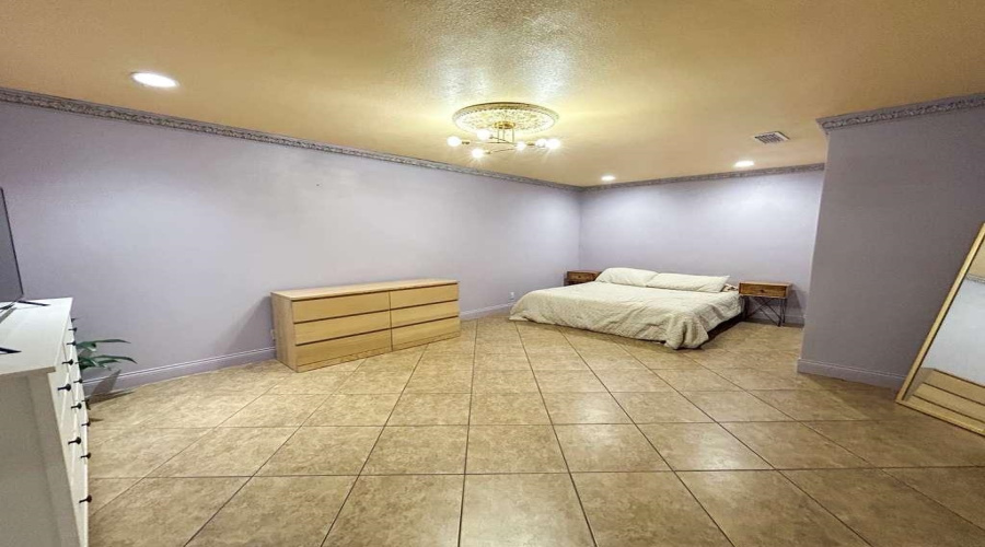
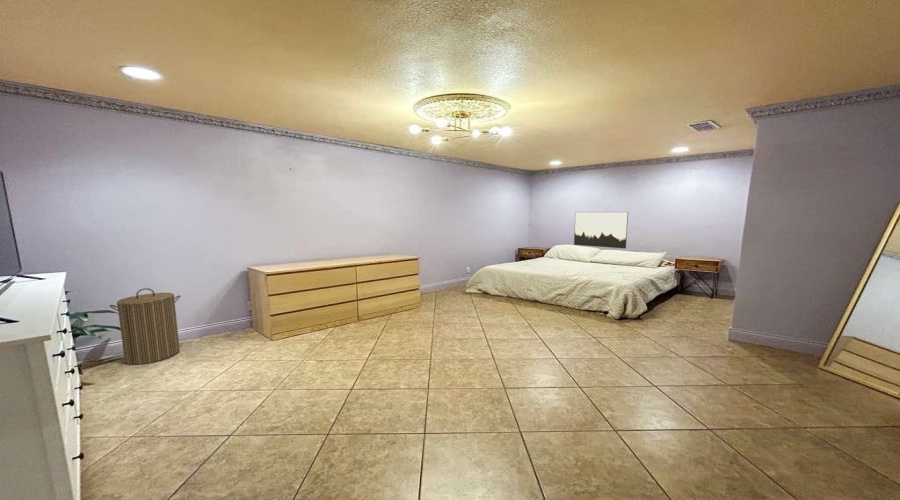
+ wall art (599, 229)
+ laundry hamper (149, 322)
